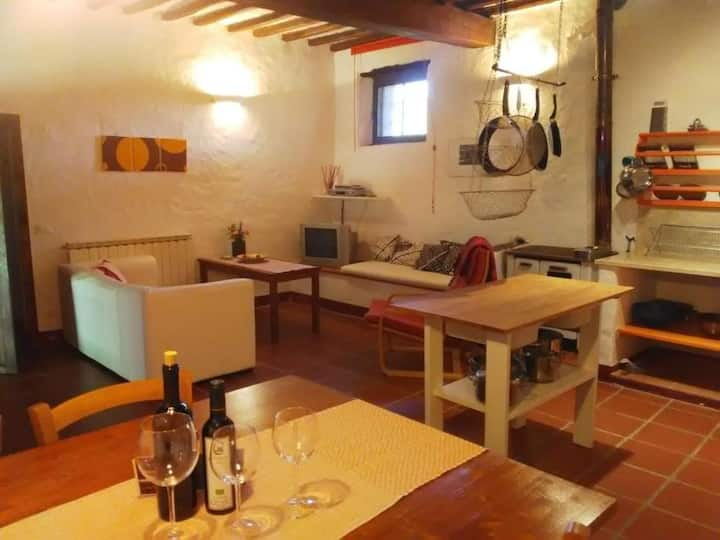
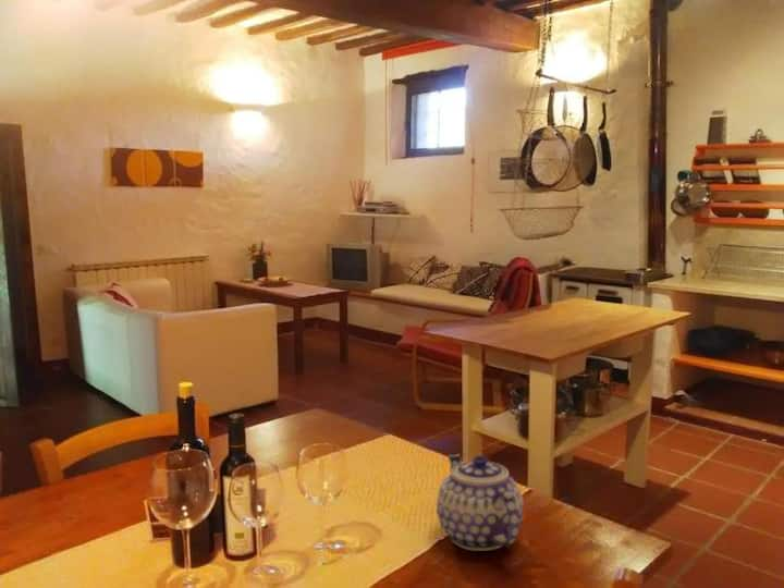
+ teapot (479, 497)
